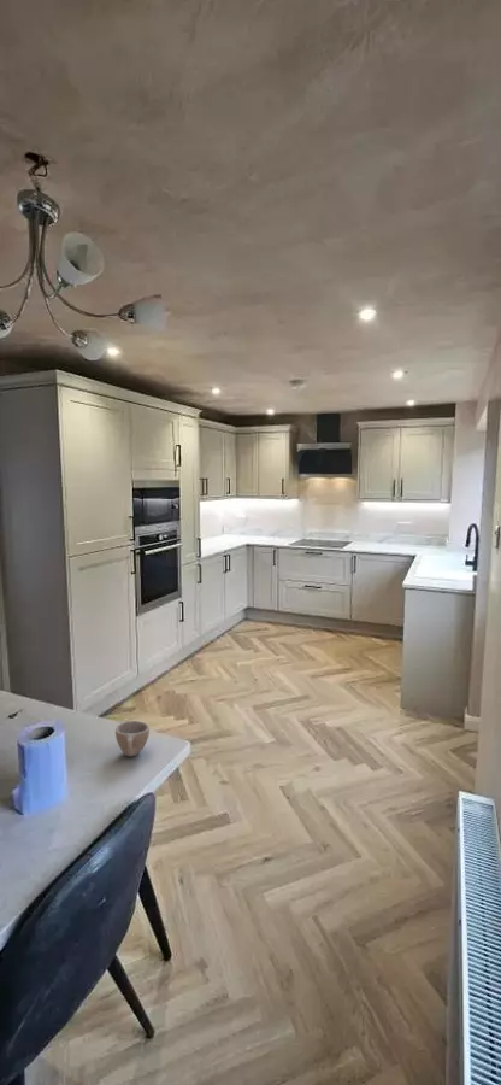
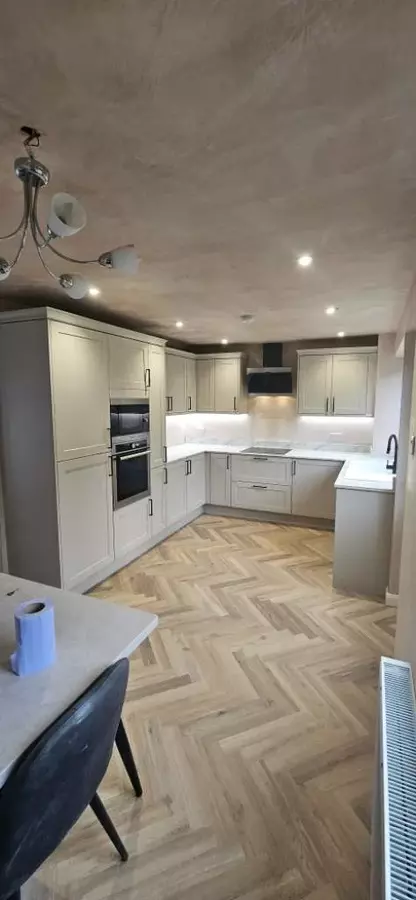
- cup (132, 741)
